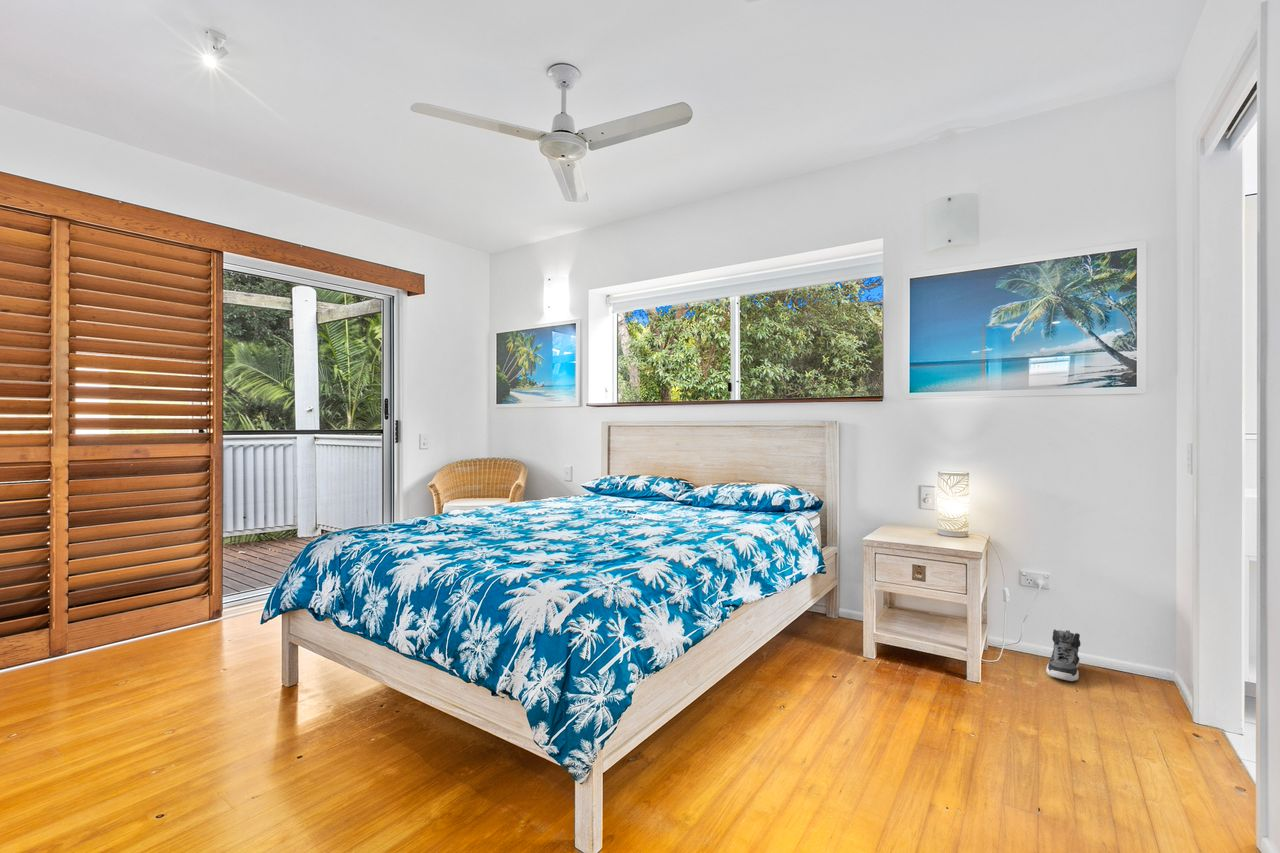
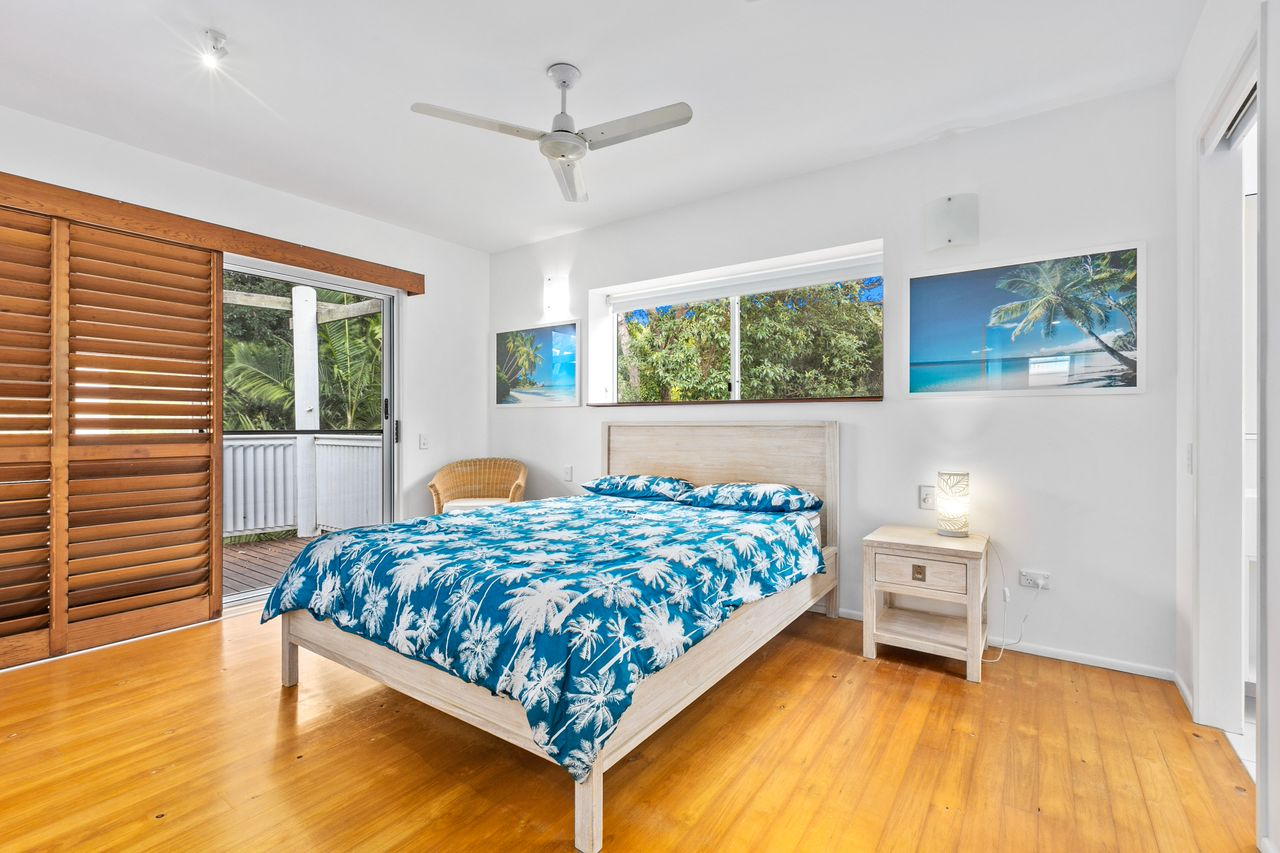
- sneaker (1063, 652)
